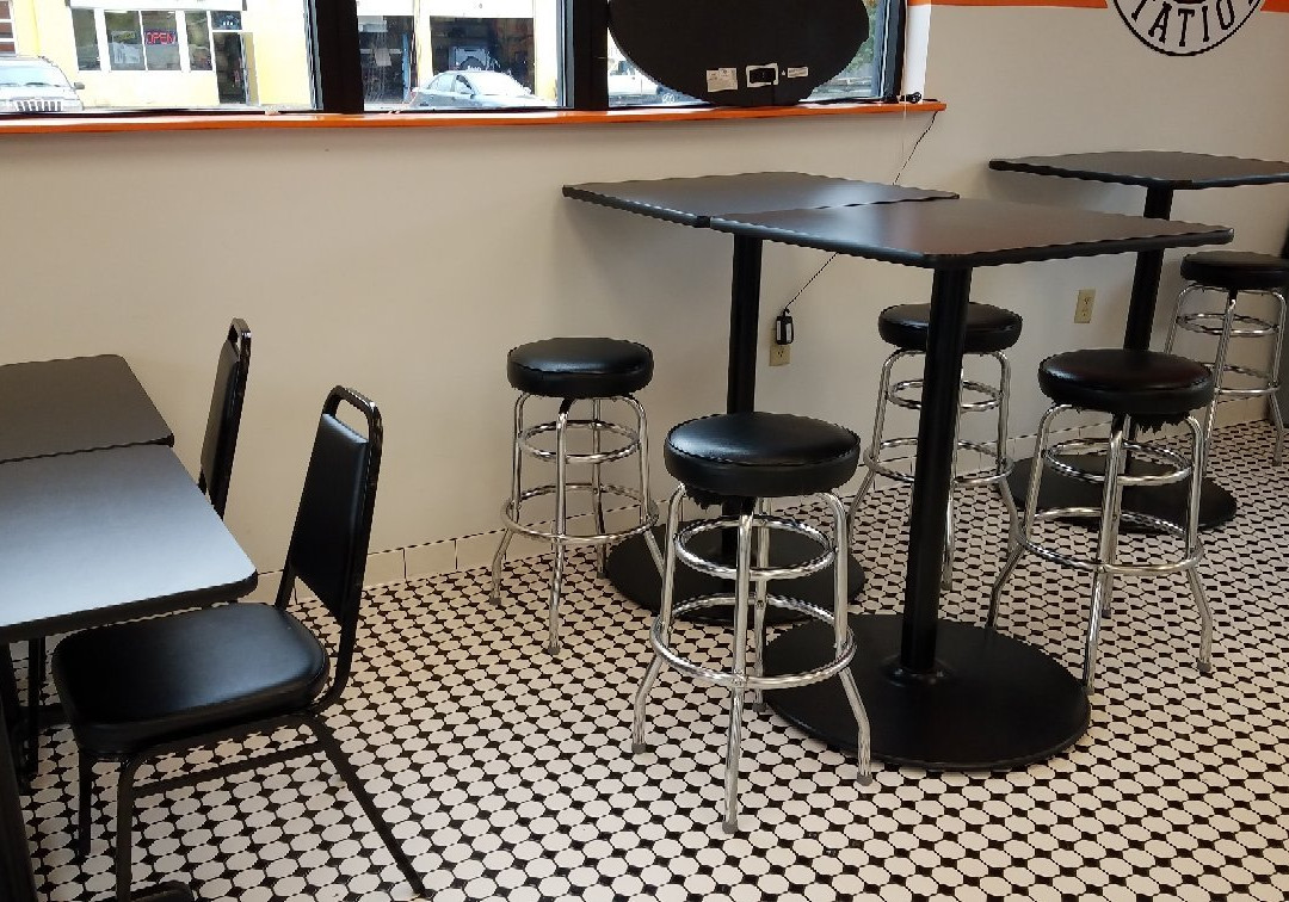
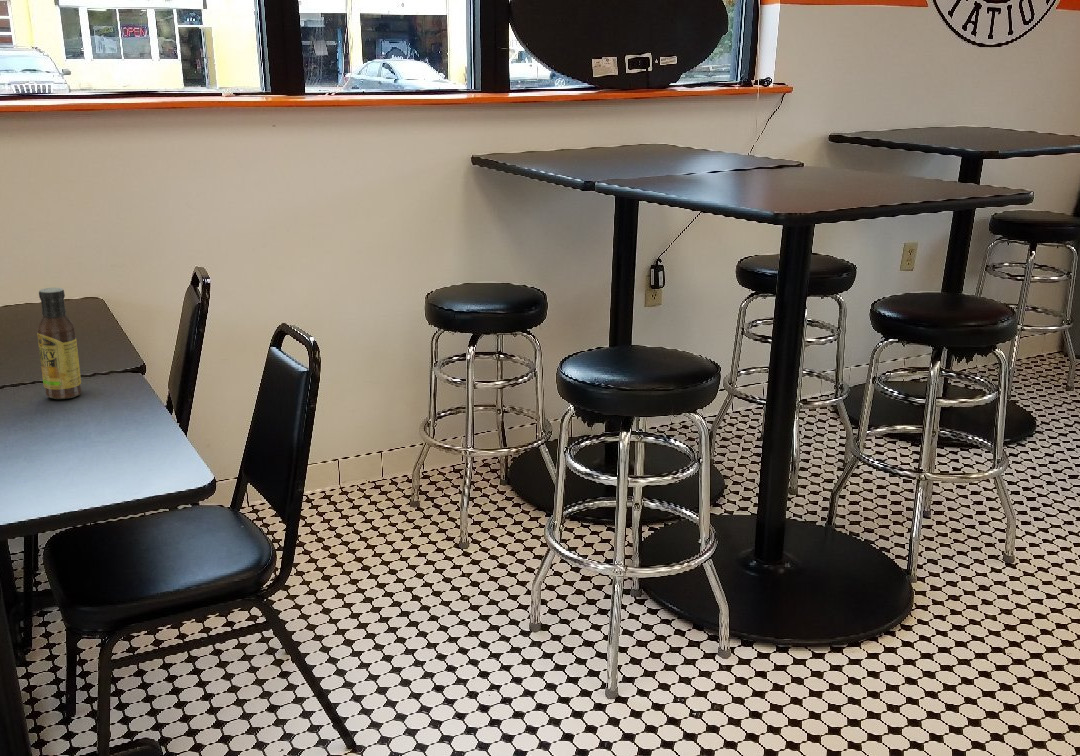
+ sauce bottle (57, 343)
